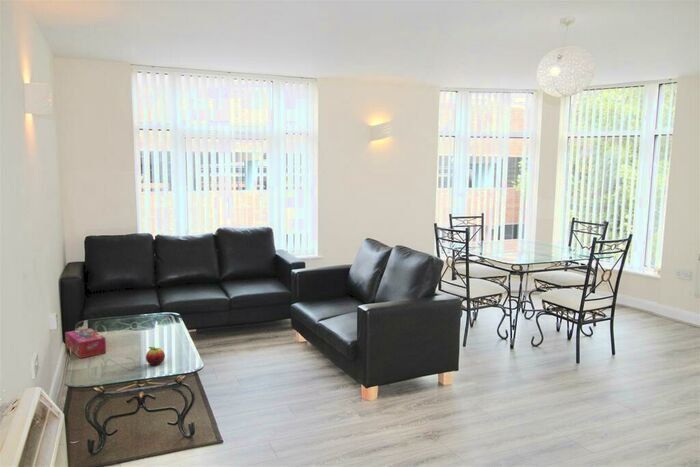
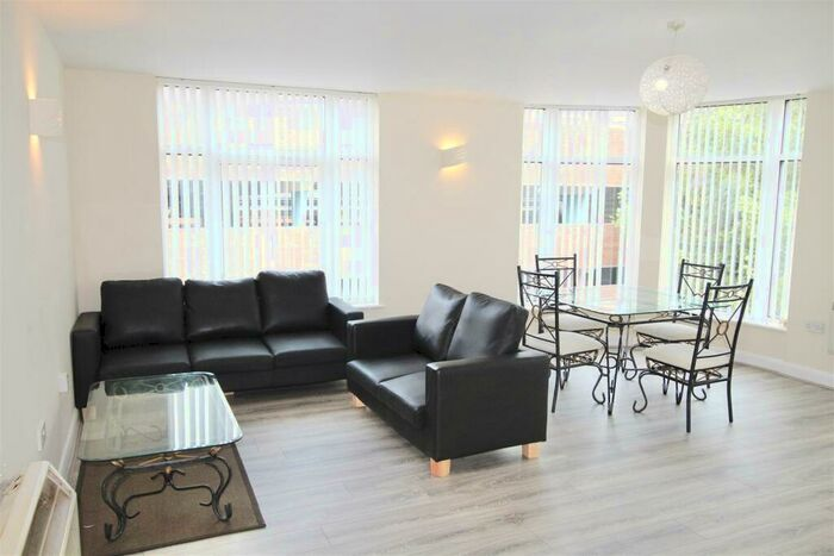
- fruit (155, 355)
- tissue box (85, 342)
